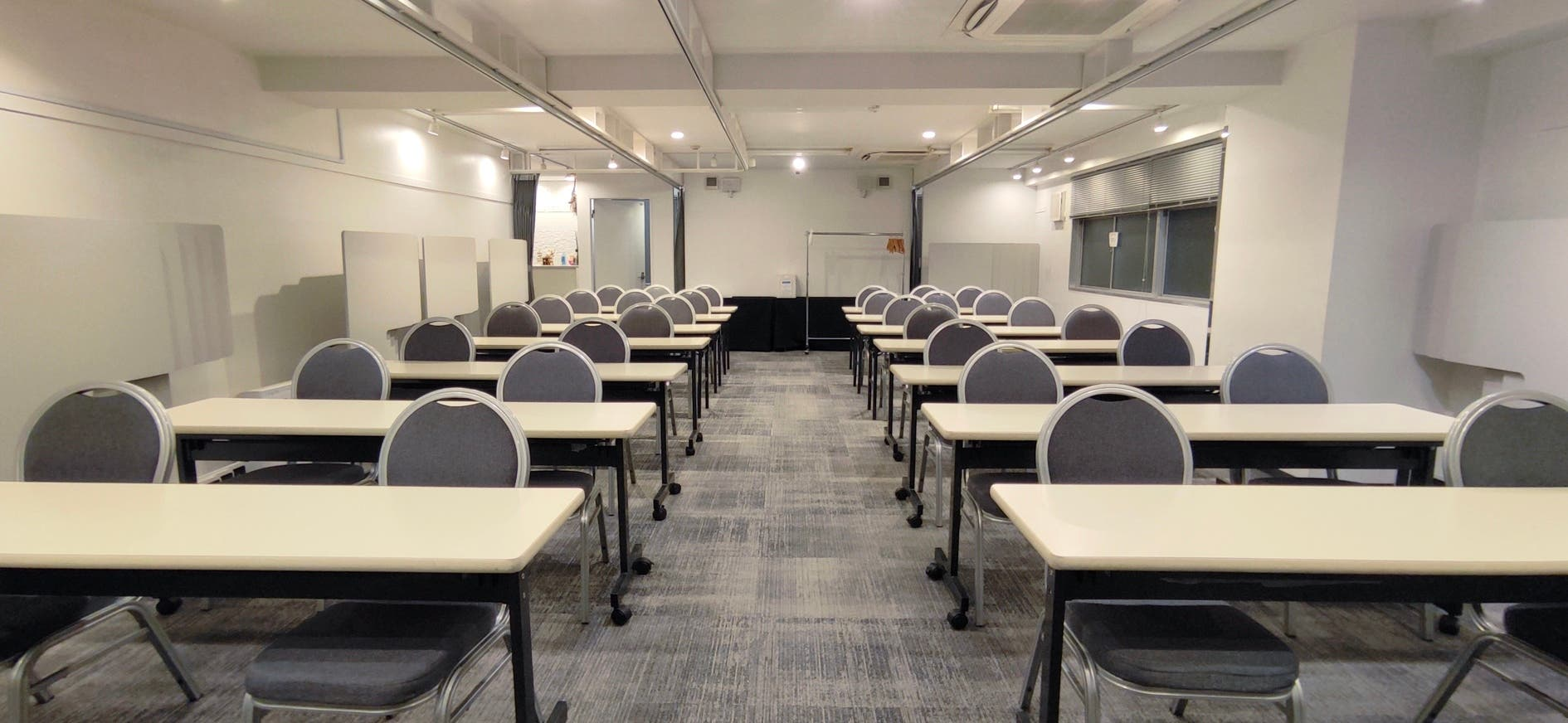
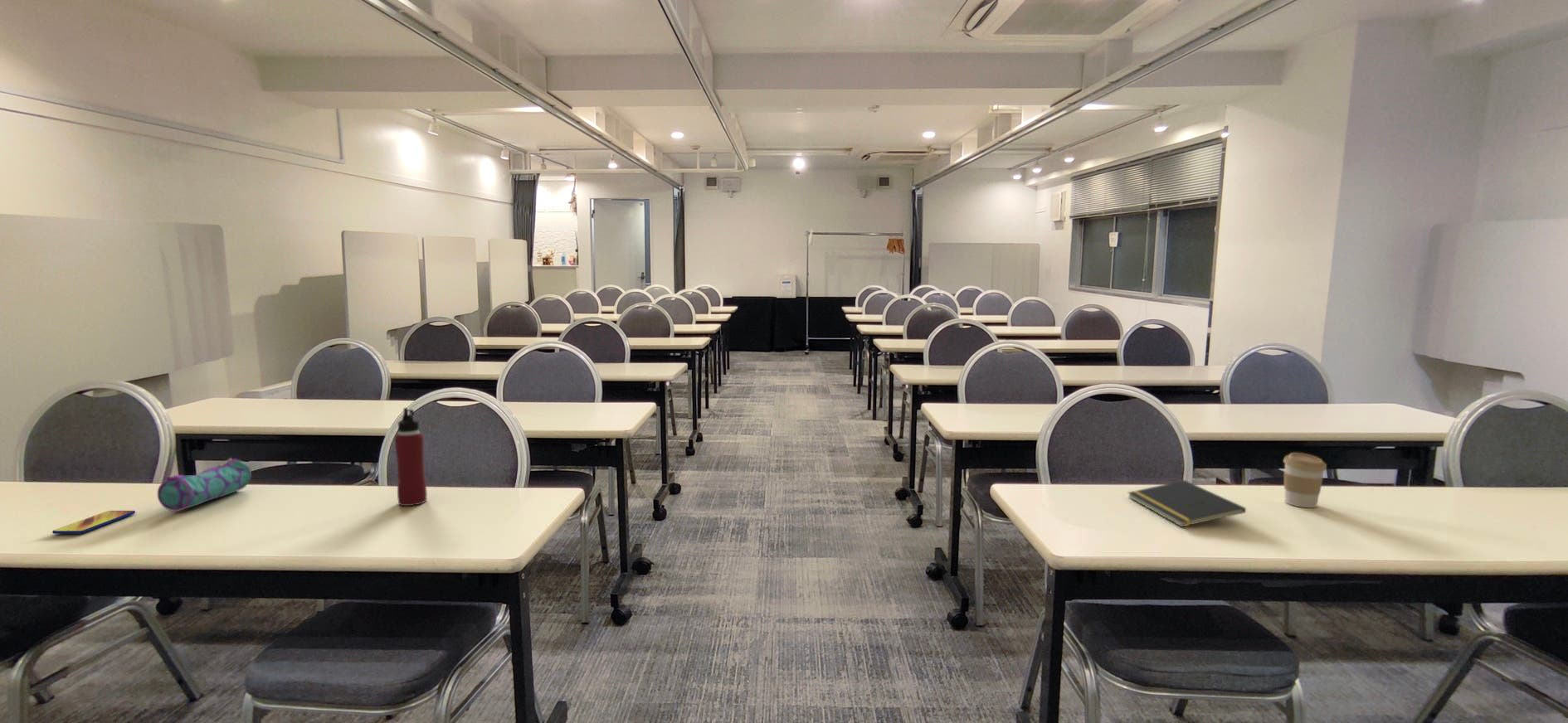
+ coffee cup (1303, 479)
+ water bottle (410, 455)
+ notepad (1183, 502)
+ smartphone (95, 522)
+ pencil case (206, 483)
